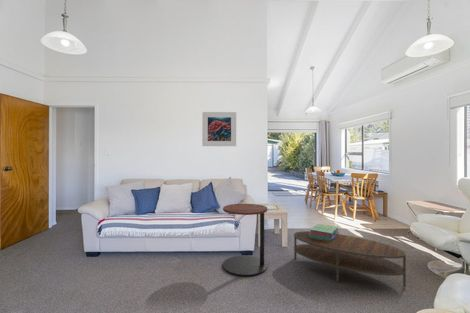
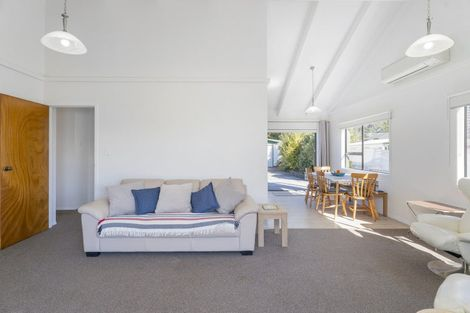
- side table (260, 236)
- coffee table (343, 256)
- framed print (219, 129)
- stack of books (324, 231)
